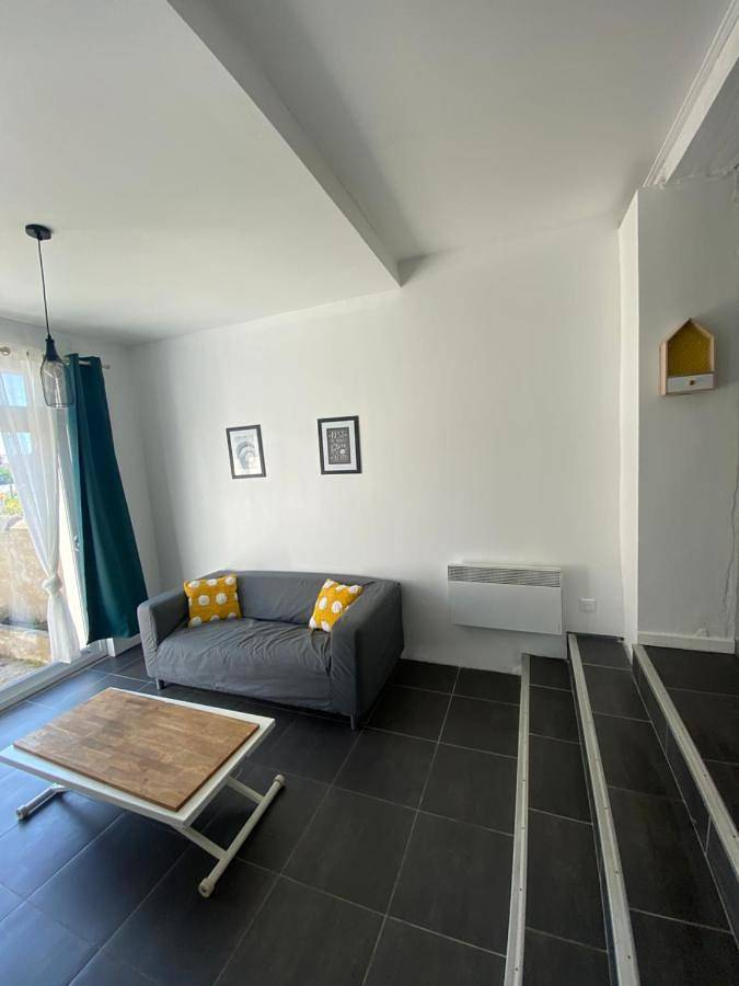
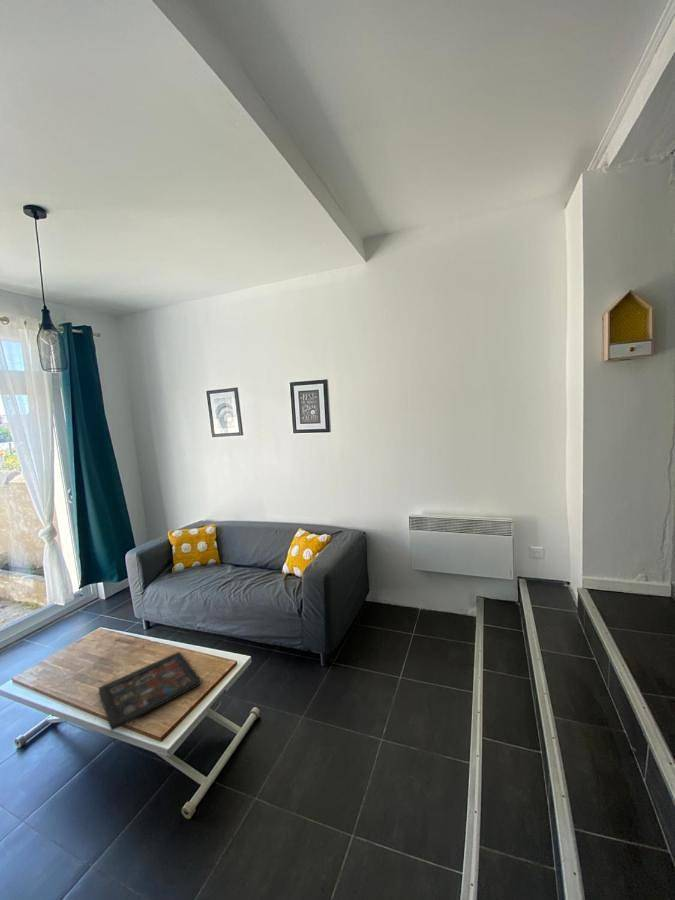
+ decorative tray (150, 685)
